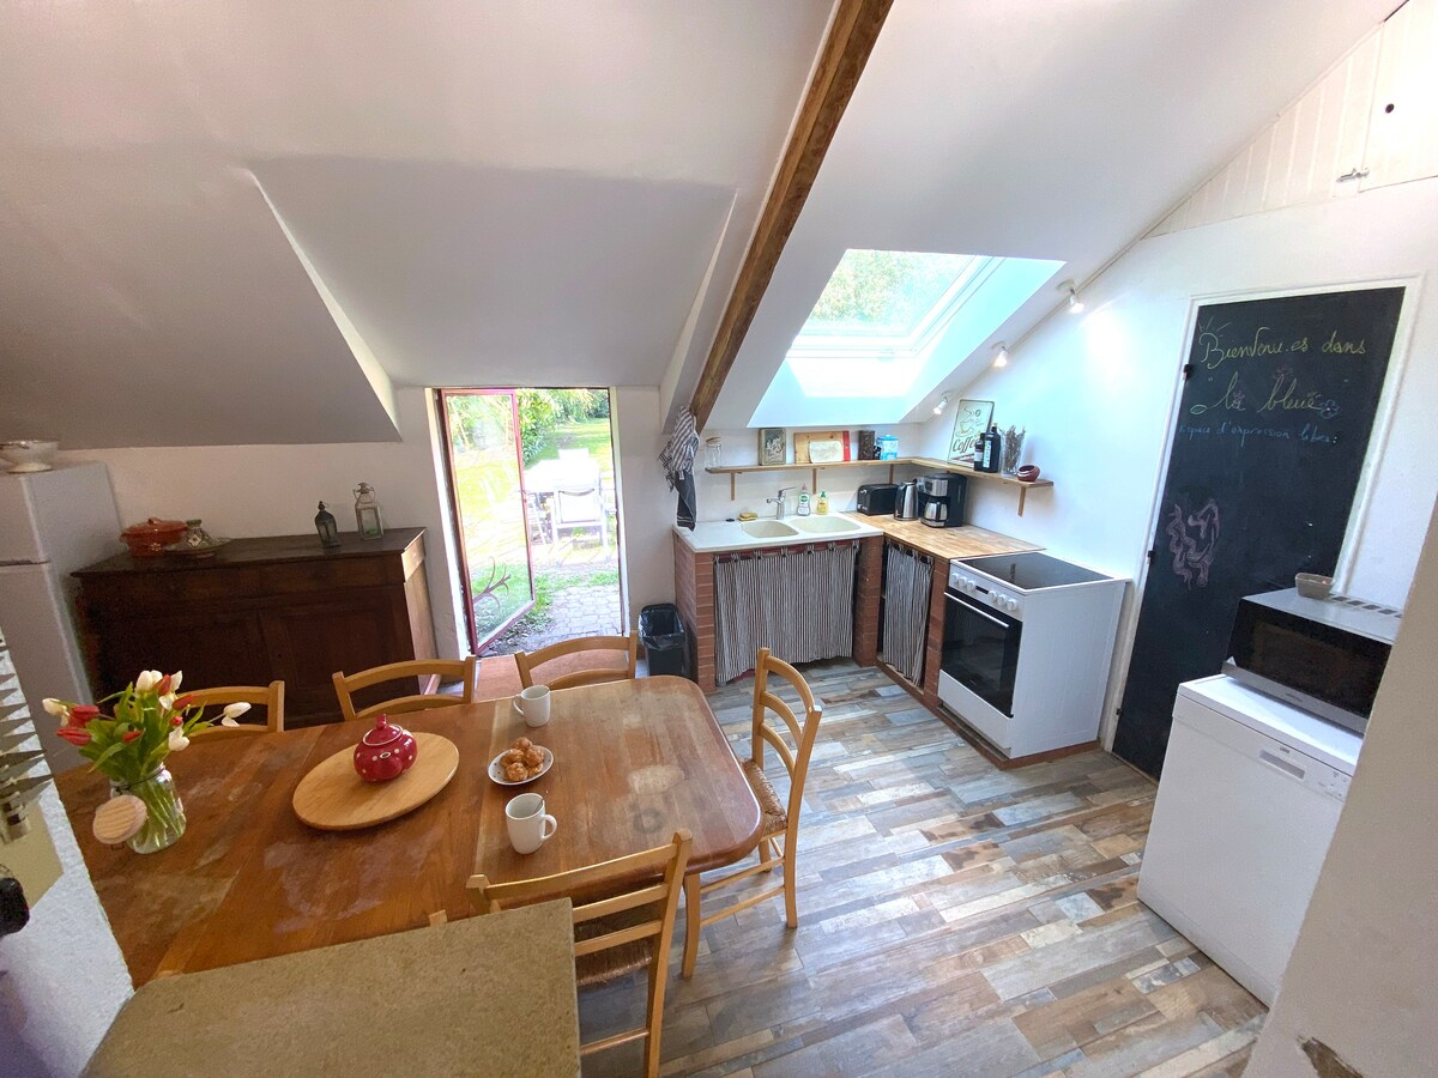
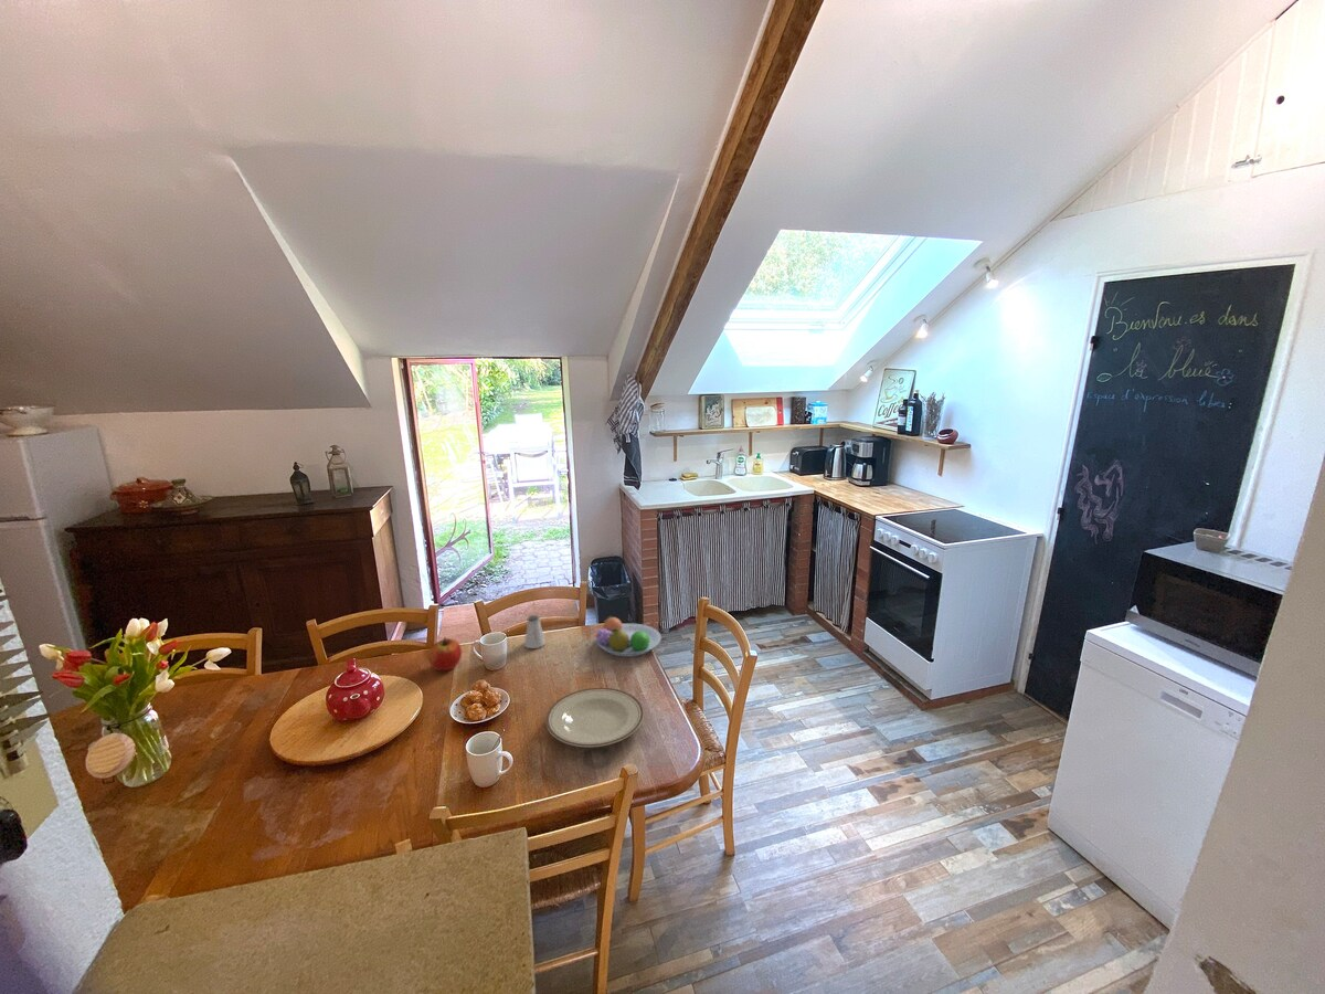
+ saltshaker (533, 630)
+ fruit bowl (628, 633)
+ plate (595, 719)
+ apple (445, 653)
